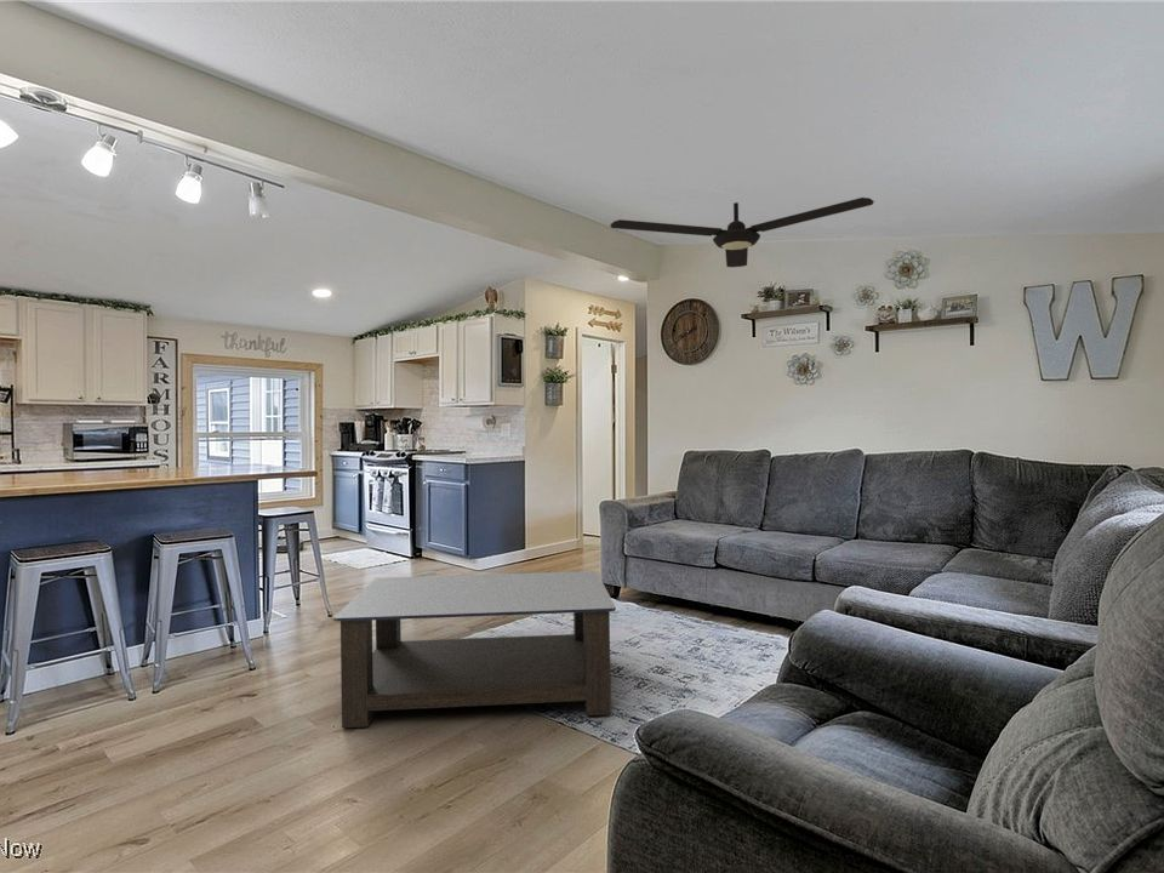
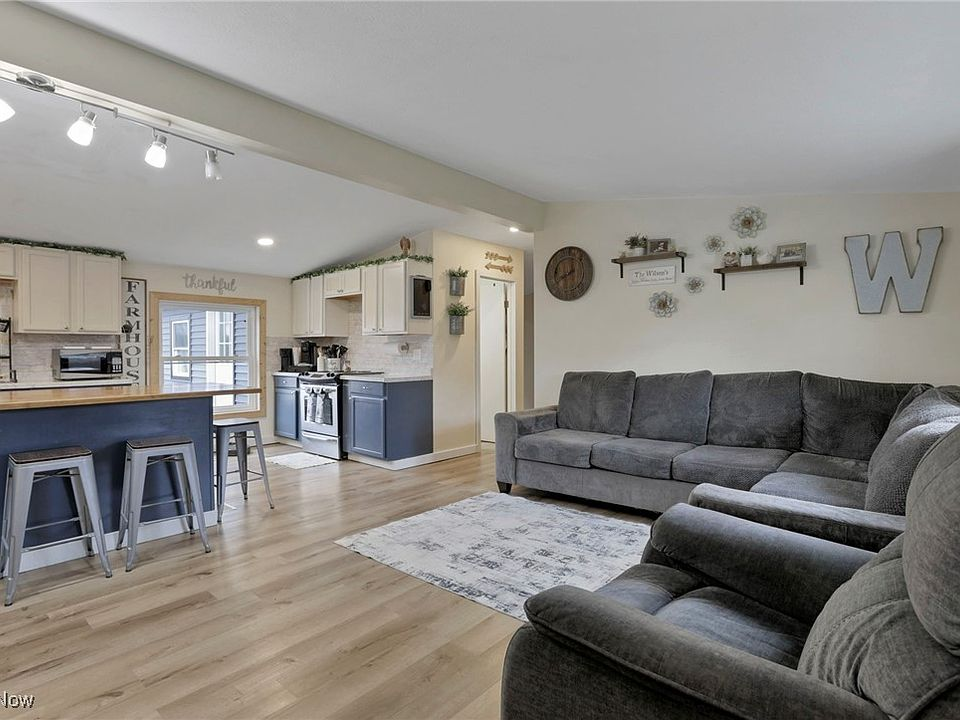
- ceiling fan (736, 233)
- coffee table (483, 639)
